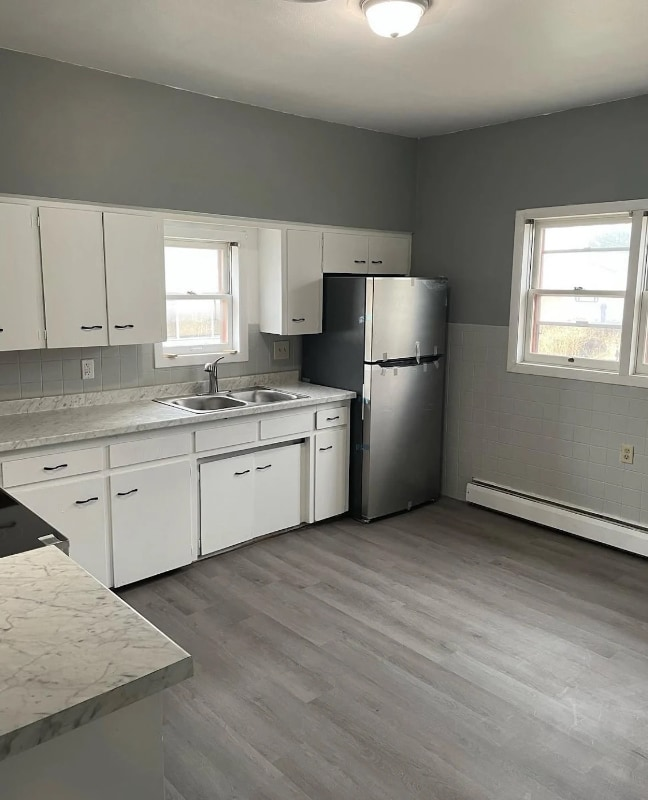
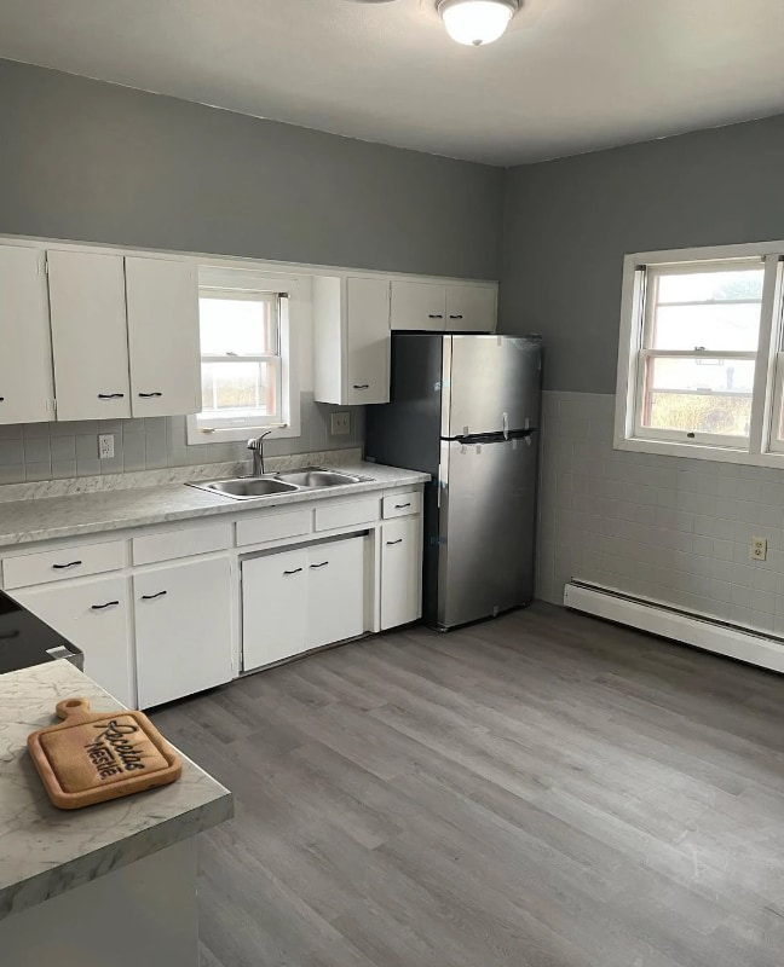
+ cutting board (94, 741)
